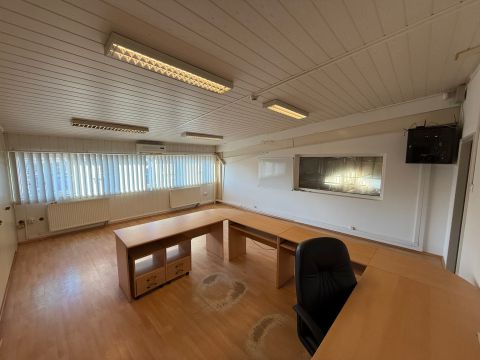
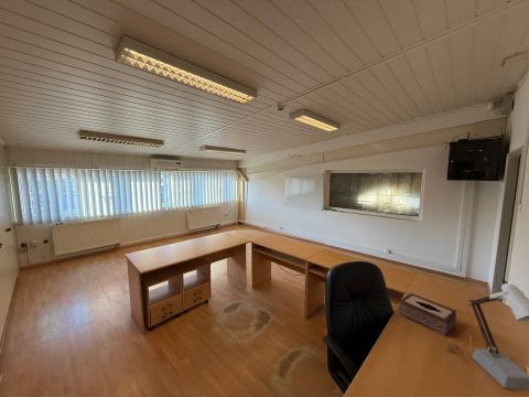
+ desk lamp (487, 324)
+ tissue box (425, 312)
